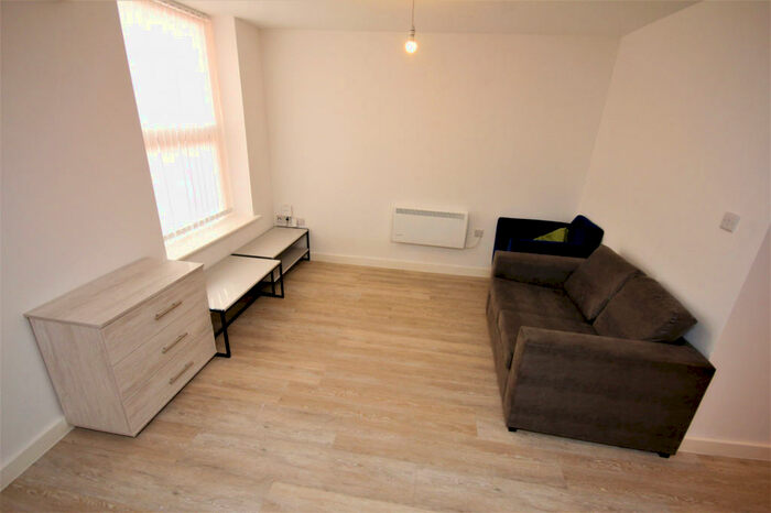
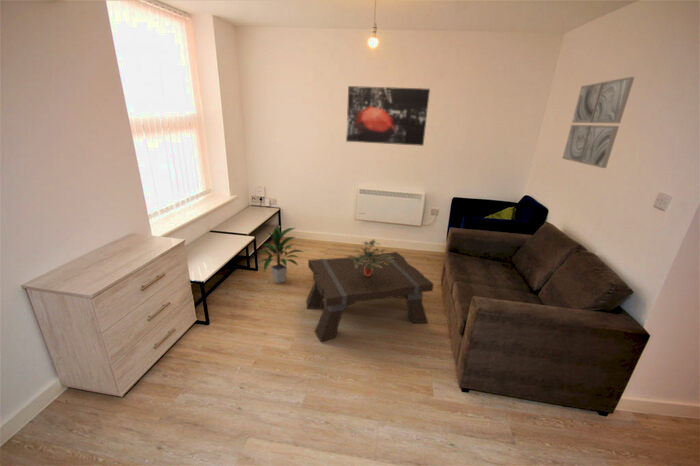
+ coffee table (365, 291)
+ wall art (592, 125)
+ potted plant (371, 260)
+ indoor plant (278, 253)
+ wall art (386, 116)
